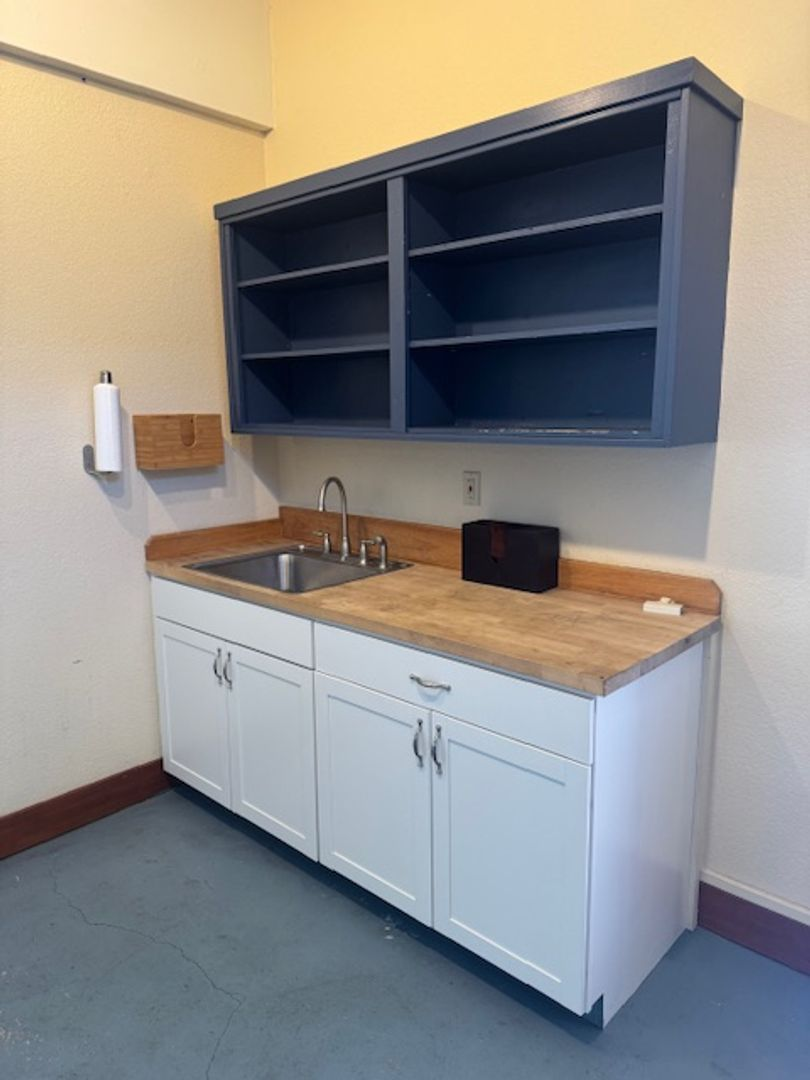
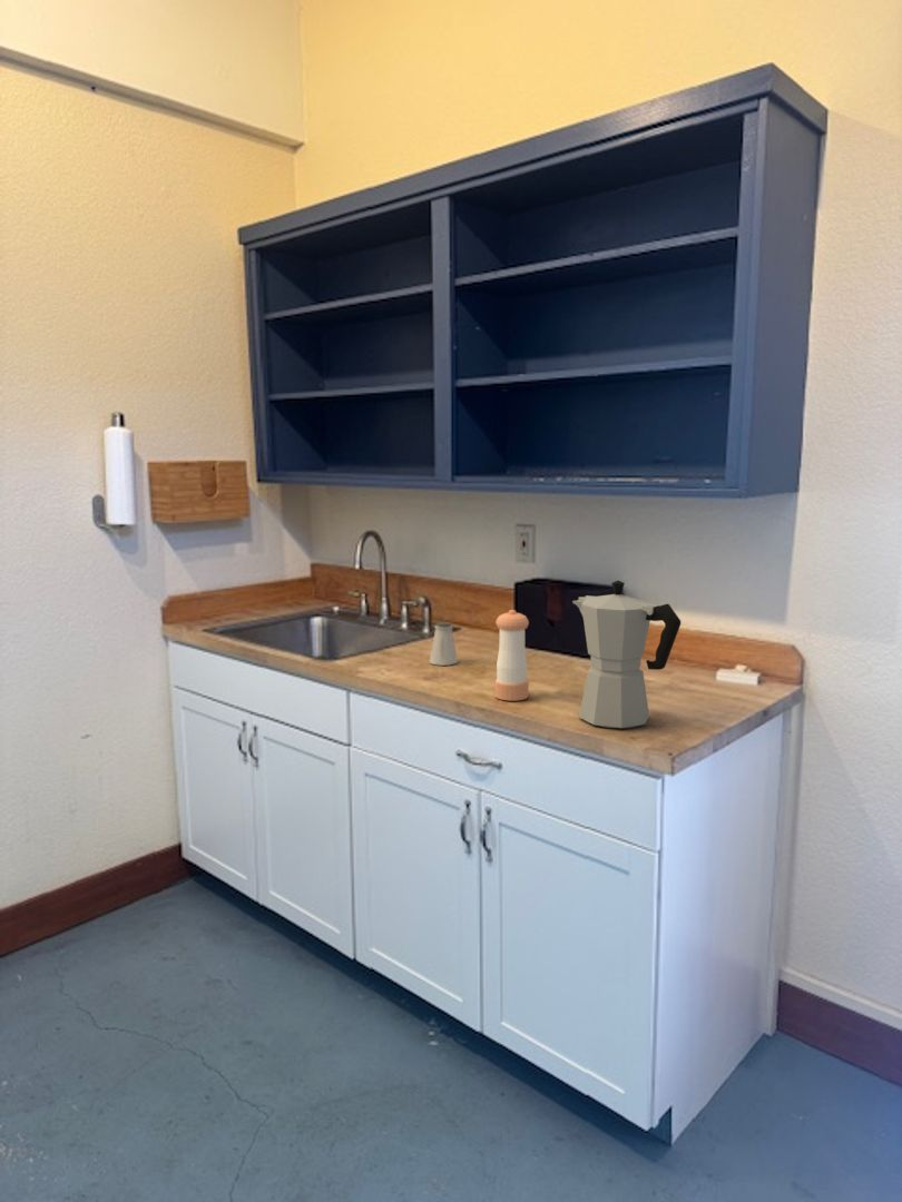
+ moka pot (622, 651)
+ pepper shaker (511, 653)
+ saltshaker (443, 642)
